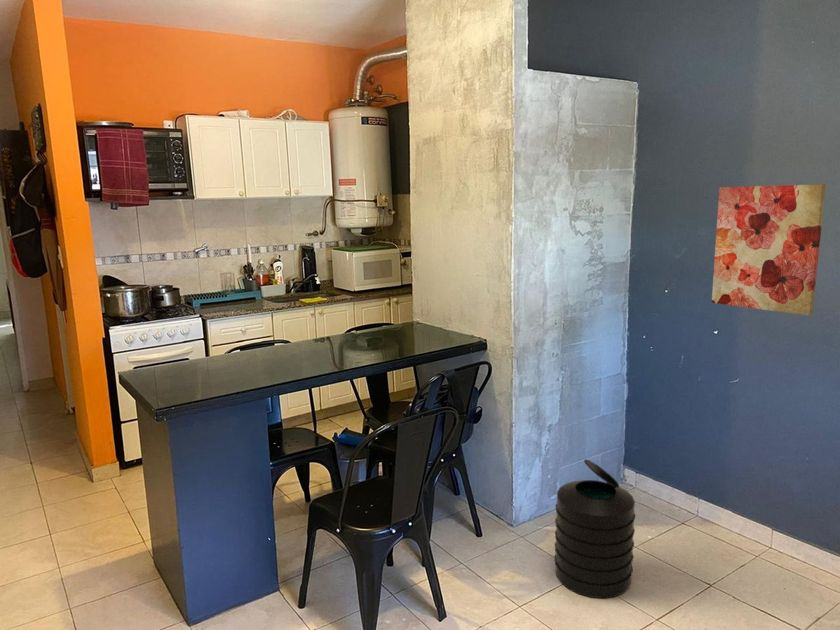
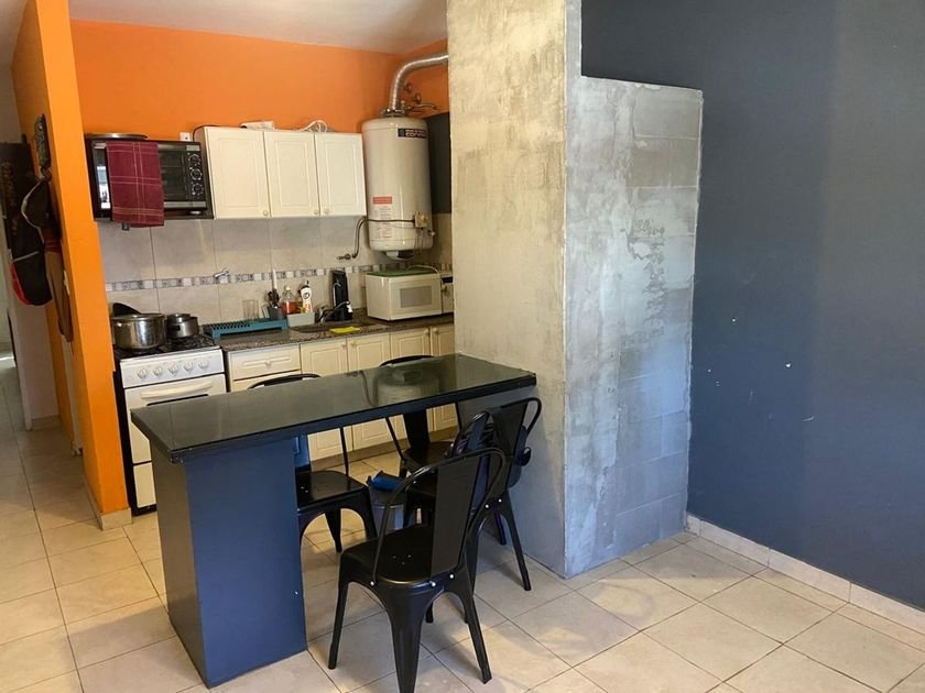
- trash can (594, 518)
- wall art (764, 248)
